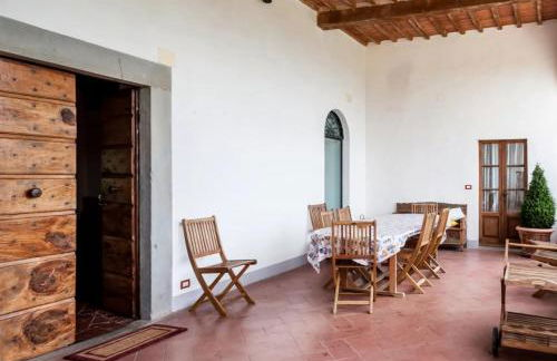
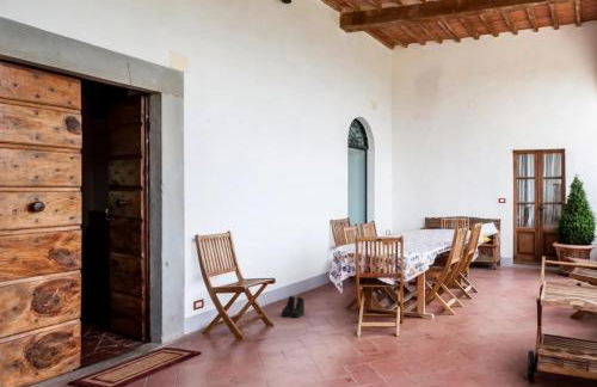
+ boots (293, 306)
